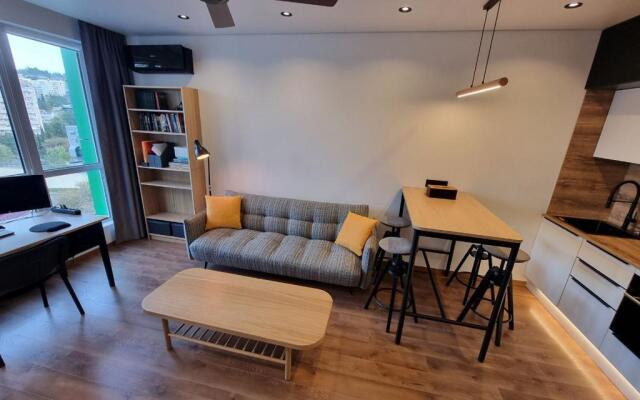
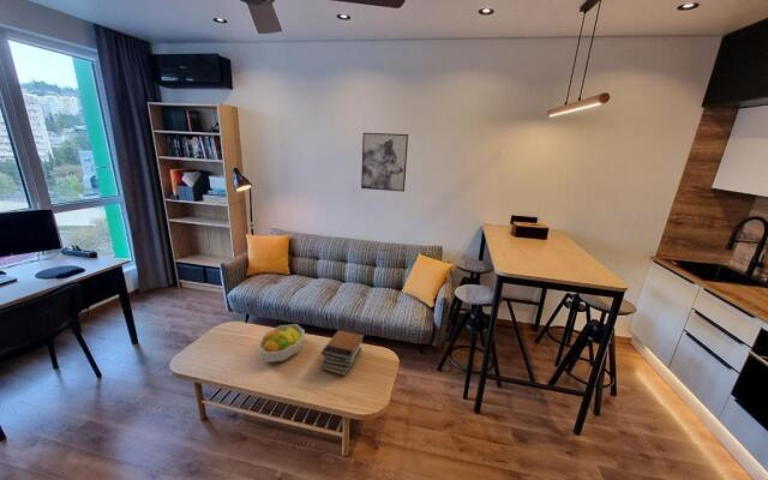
+ fruit bowl (282, 341)
+ wall art (384, 162)
+ book stack (343, 349)
